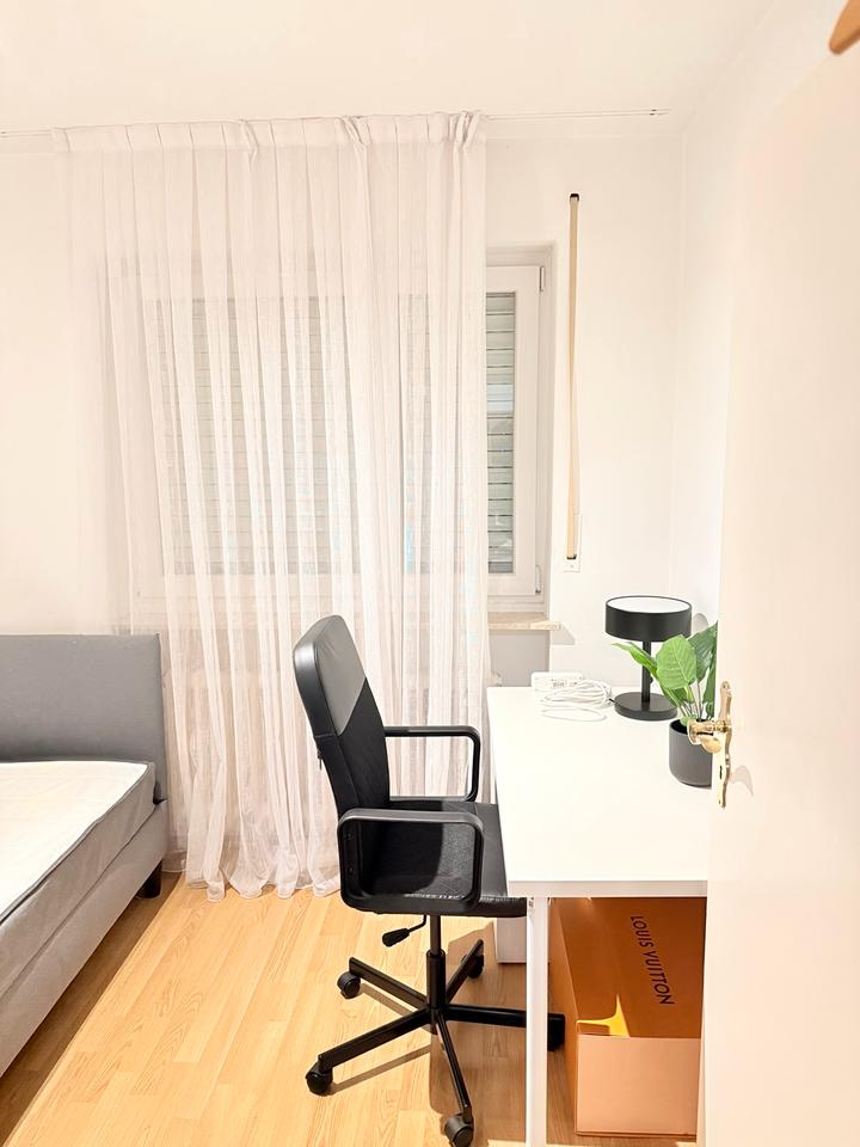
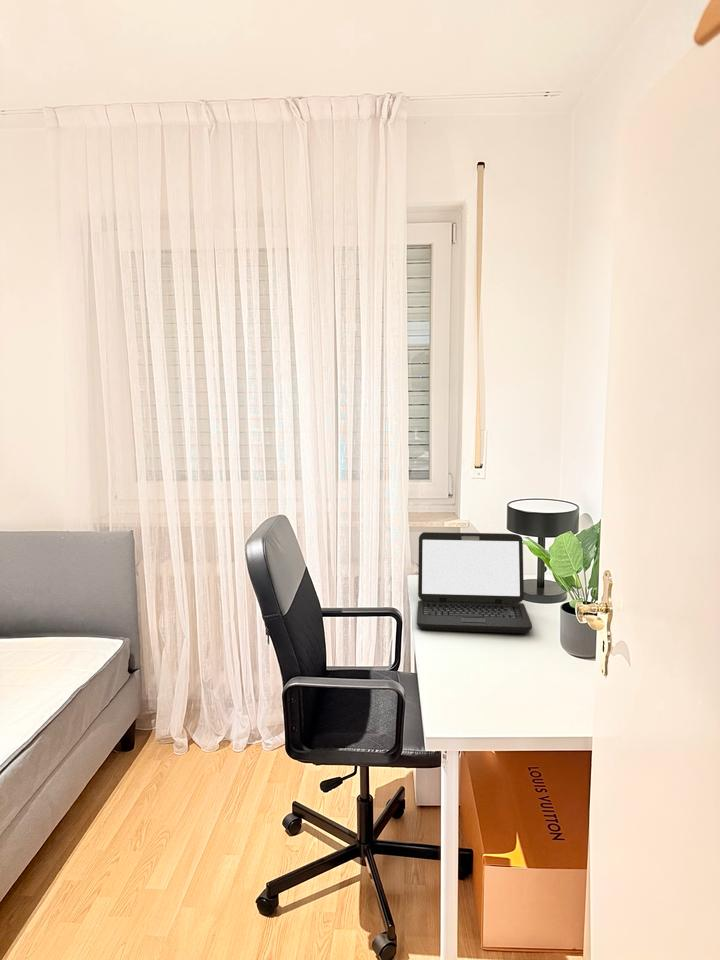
+ laptop (472, 579)
